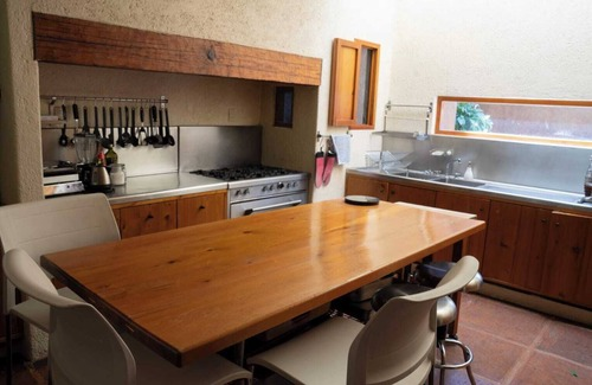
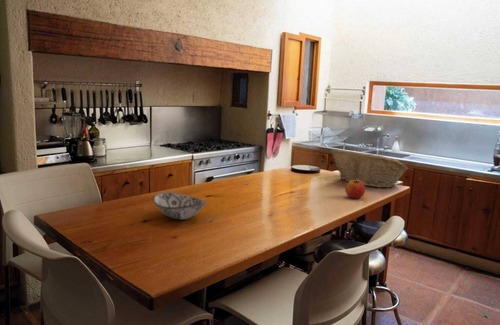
+ decorative bowl (179, 207)
+ fruit basket (367, 166)
+ apple (355, 188)
